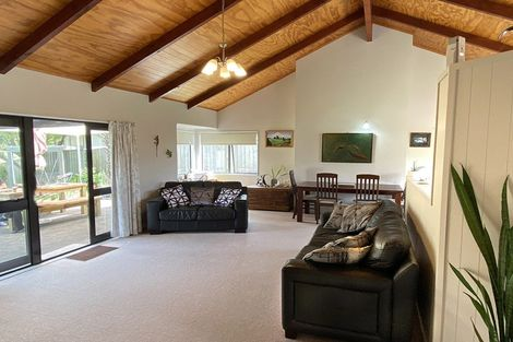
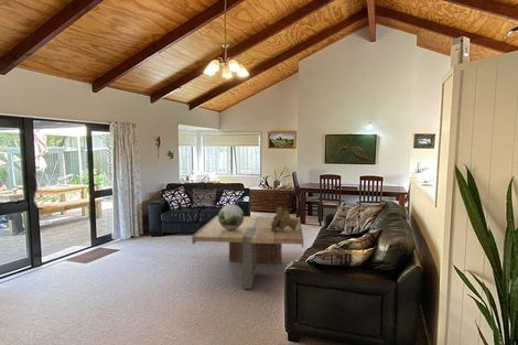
+ vessel (284, 217)
+ coffee table (252, 247)
+ decorative sphere (230, 216)
